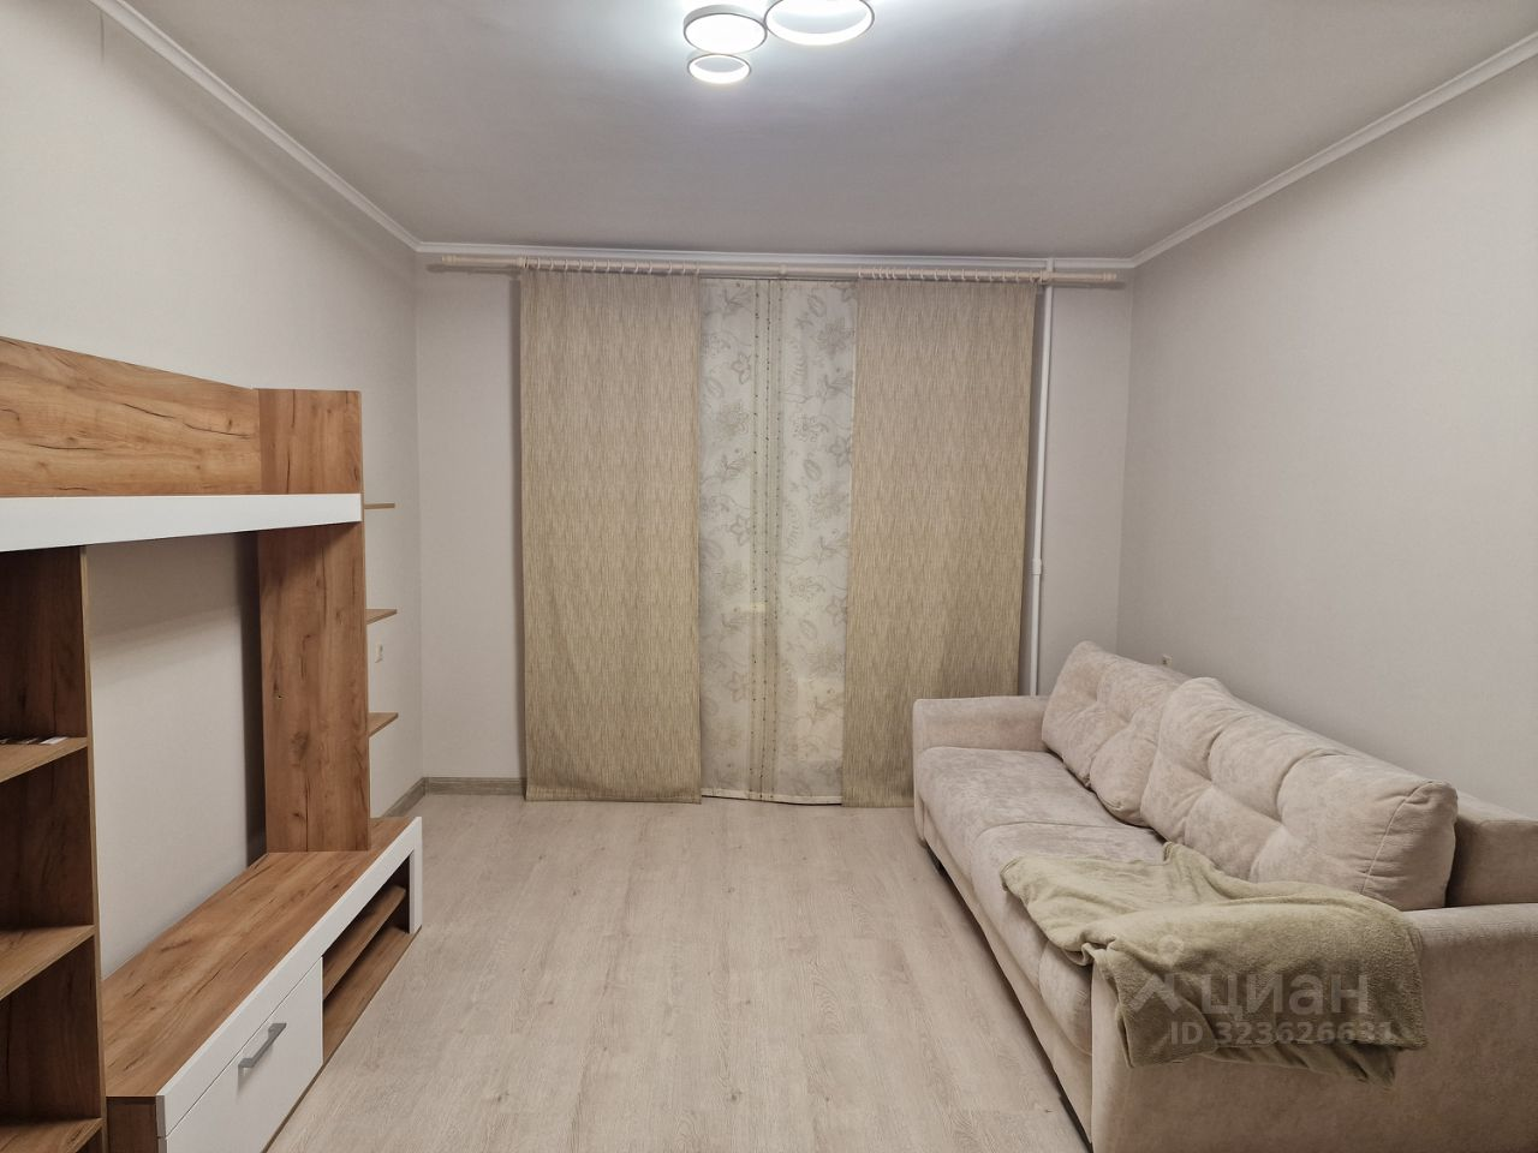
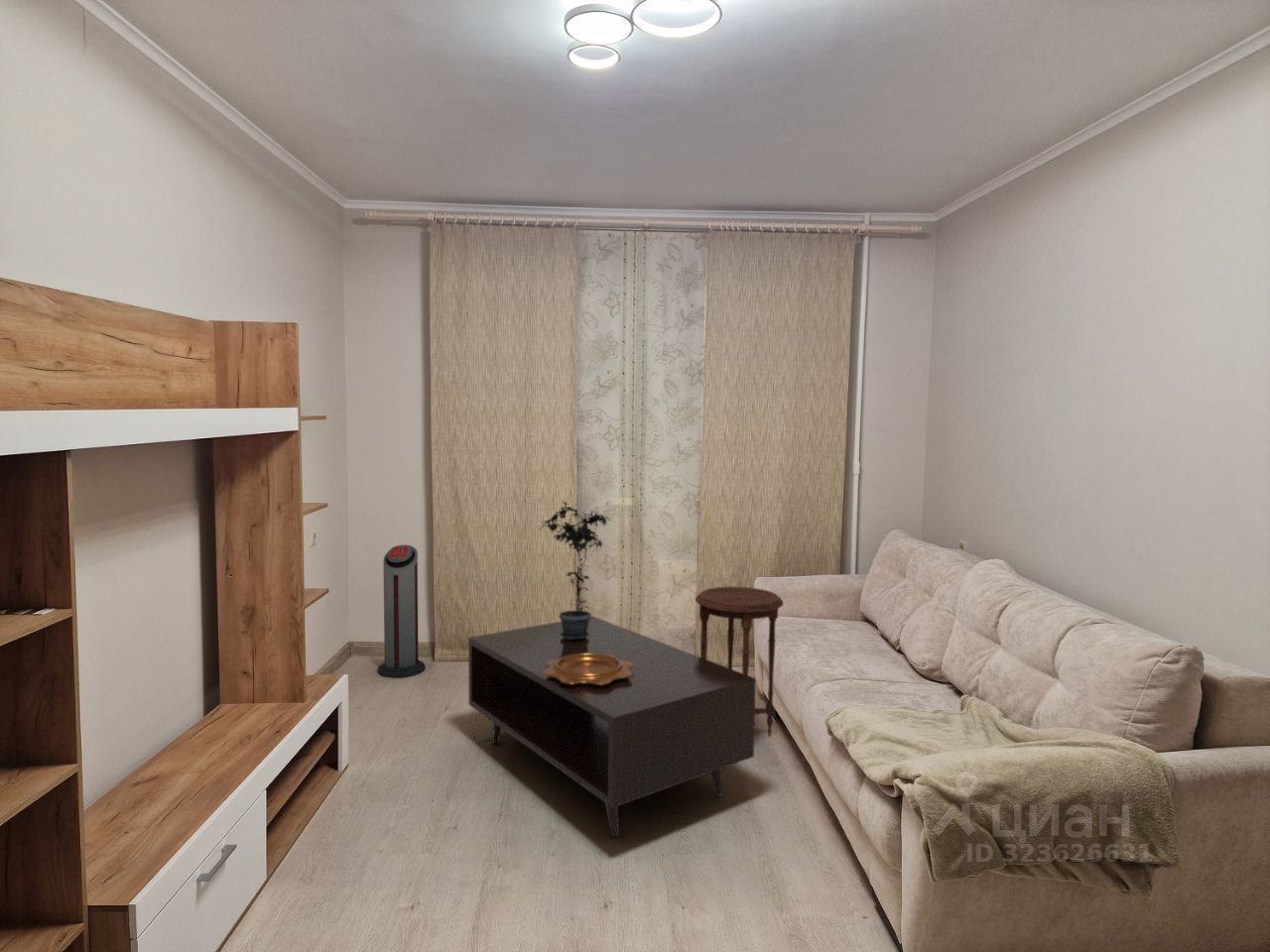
+ decorative bowl (588, 667)
+ air purifier (401, 608)
+ side table (742, 665)
+ potted plant (577, 570)
+ coffee table (600, 712)
